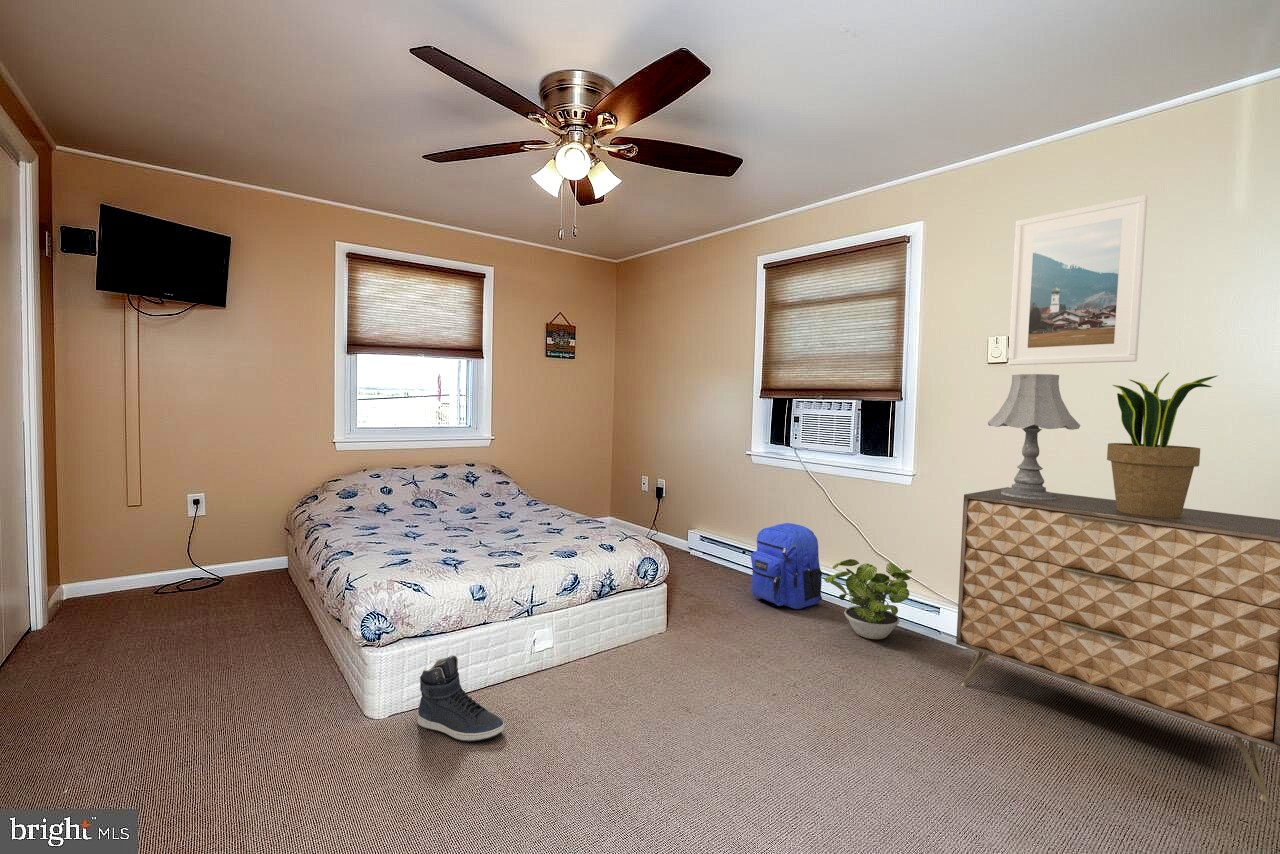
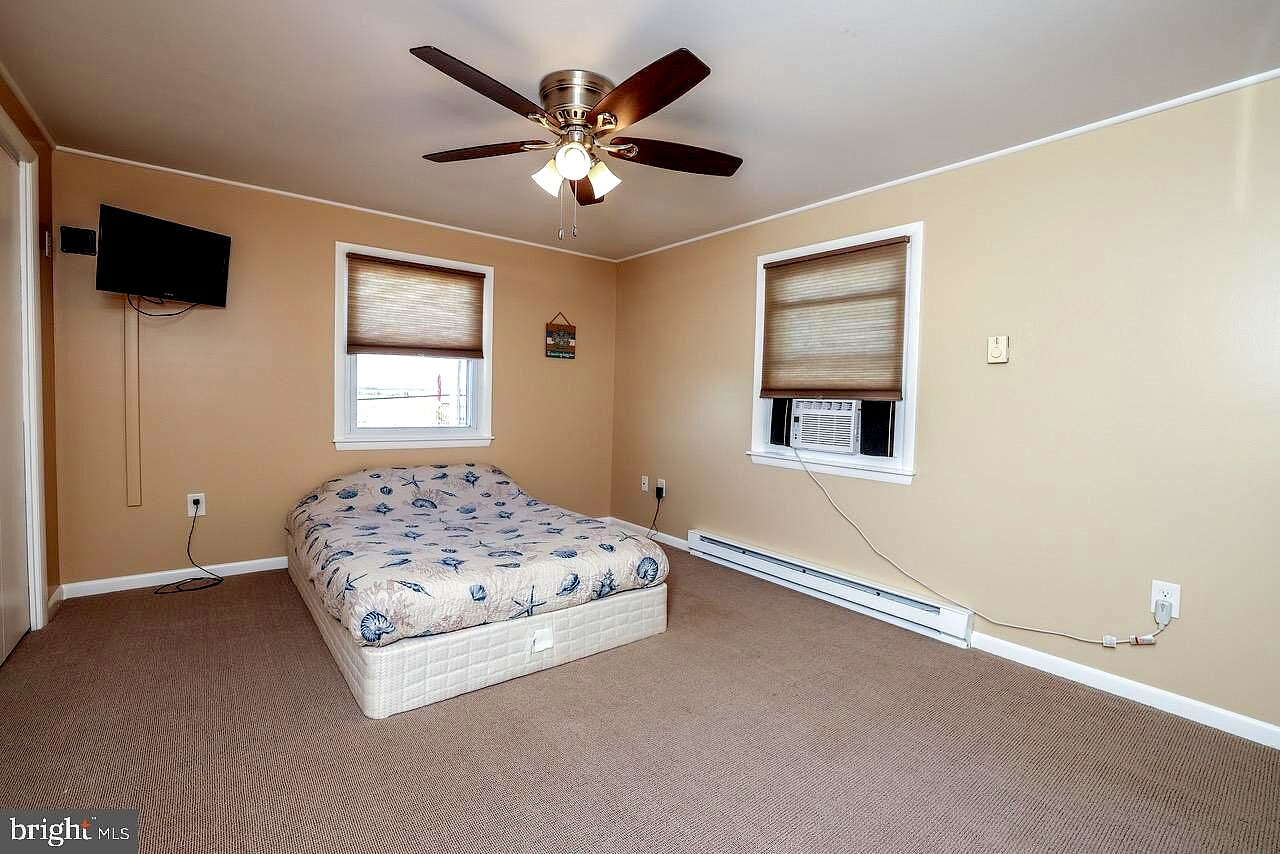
- dresser (1112, 612)
- potted plant (867, 595)
- sneaker (460, 694)
- potted plant (1157, 442)
- backpack (785, 563)
- table lamp (1031, 435)
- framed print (1072, 286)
